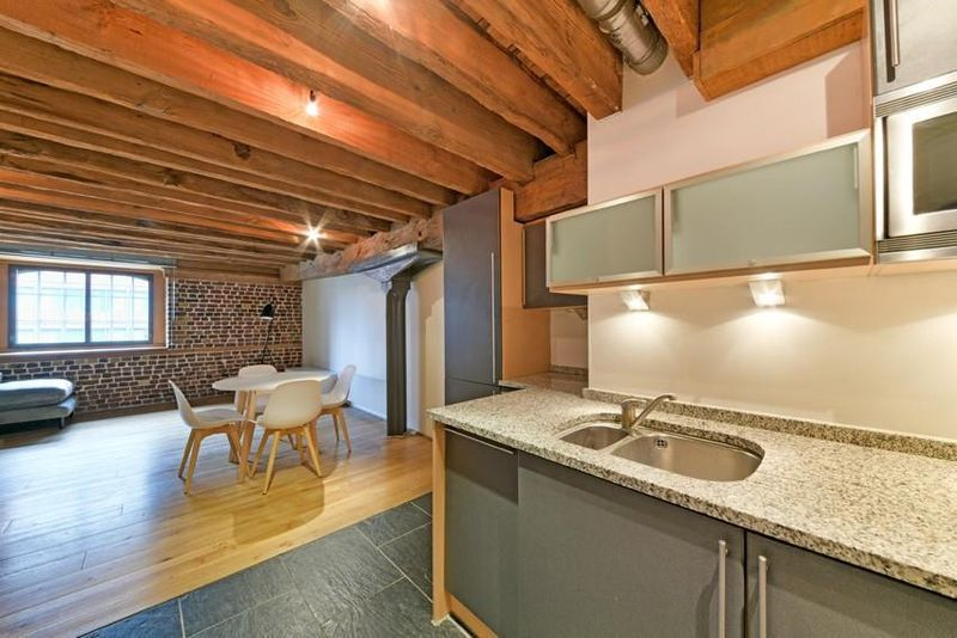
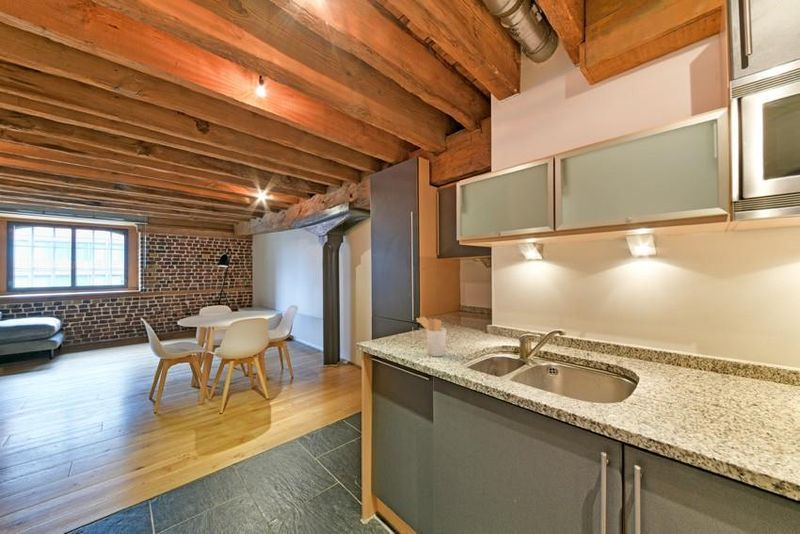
+ utensil holder (431, 334)
